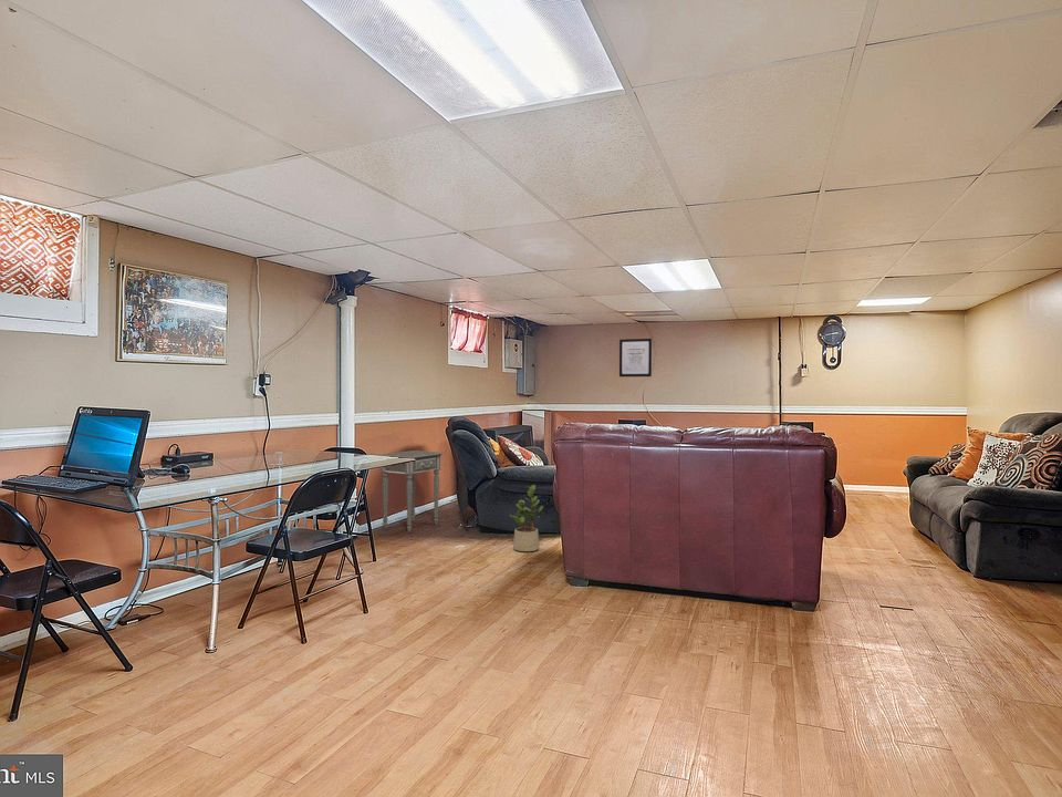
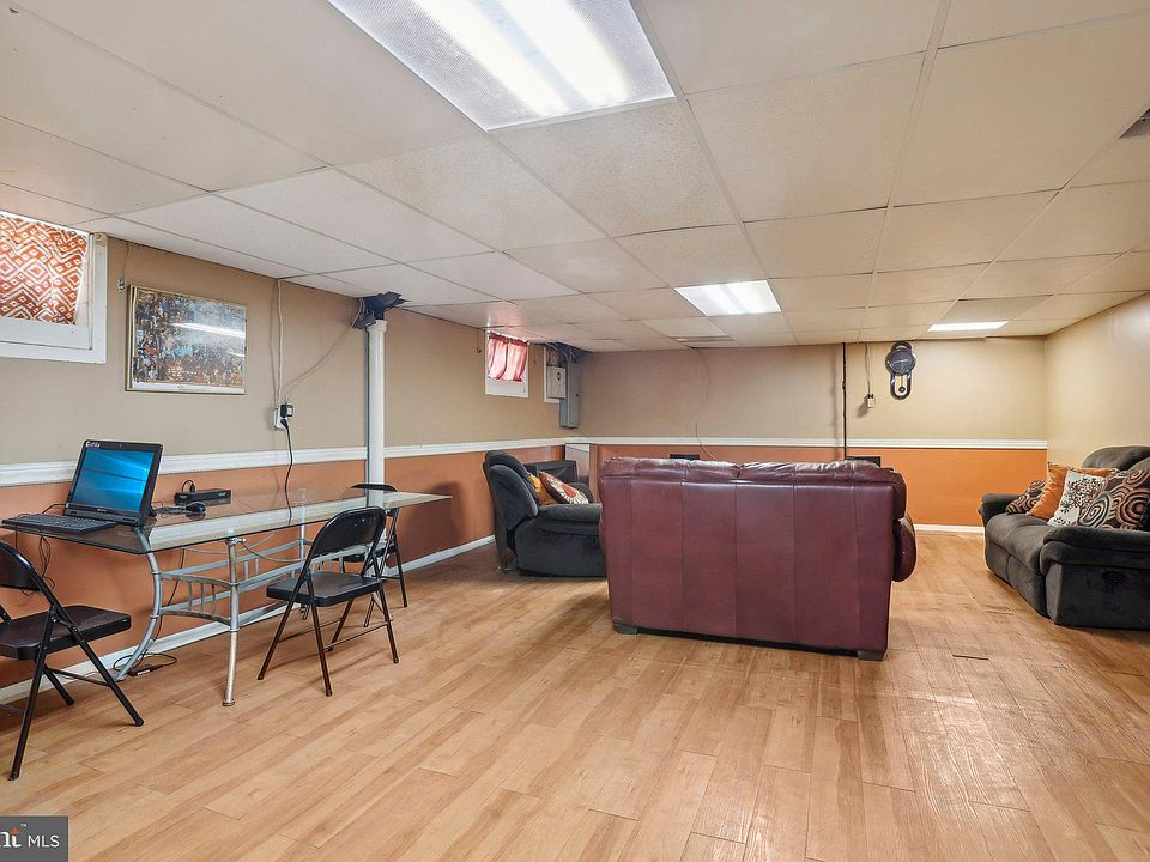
- wall art (635, 358)
- side table (412, 489)
- potted plant (523, 517)
